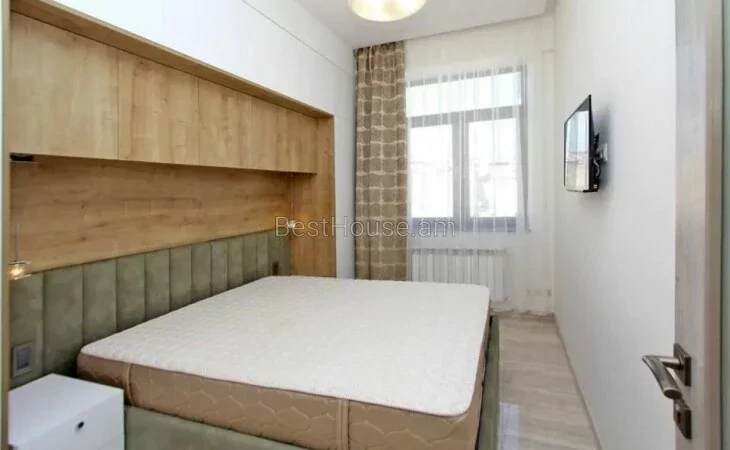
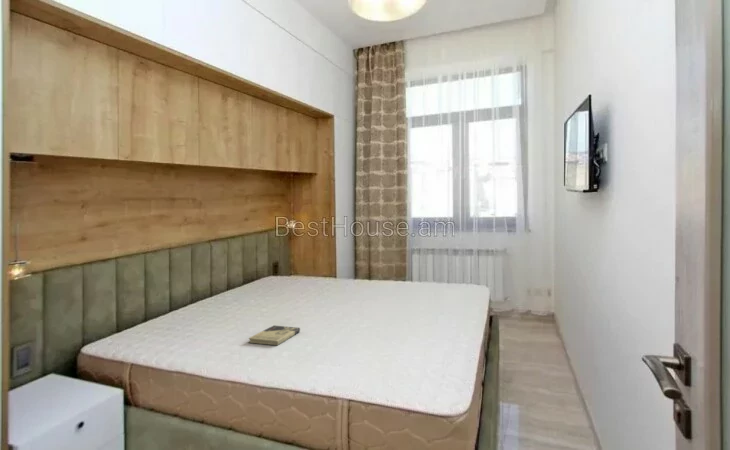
+ book (275, 334)
